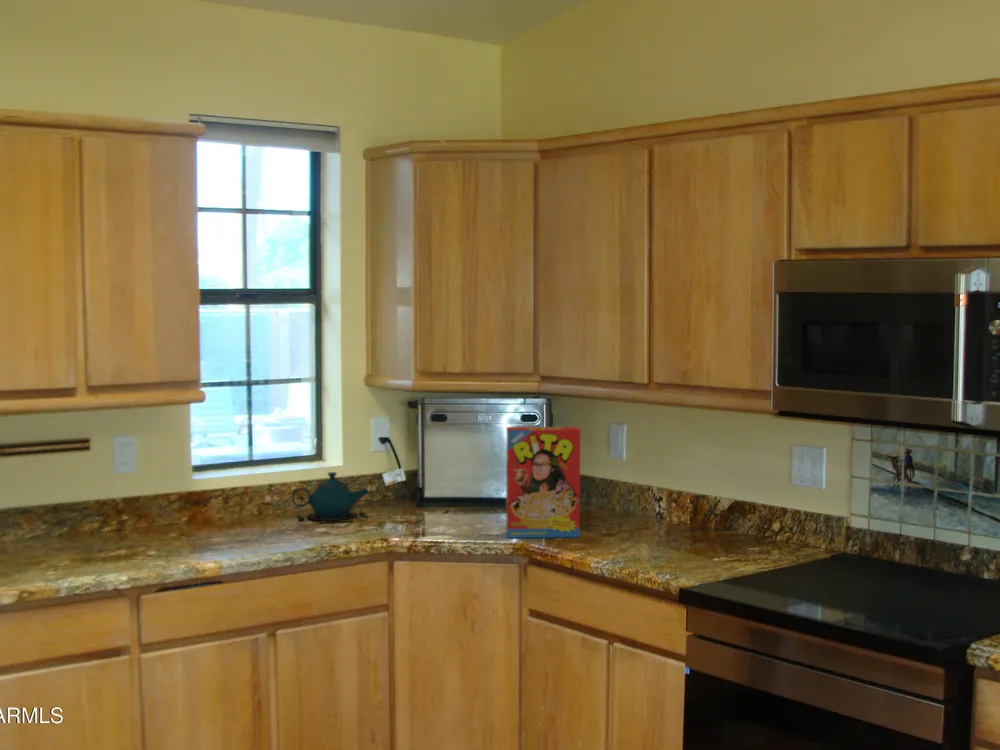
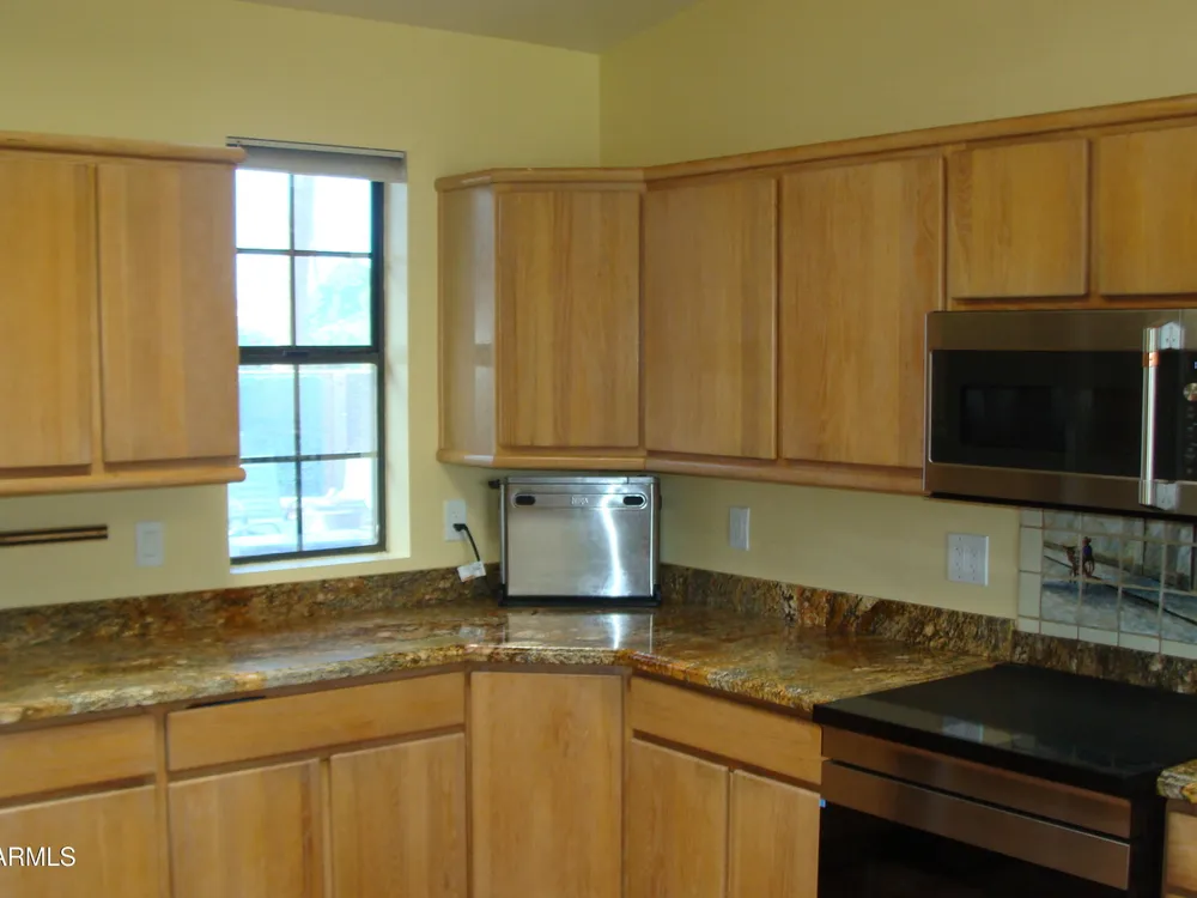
- cereal box (542, 481)
- teapot (330, 494)
